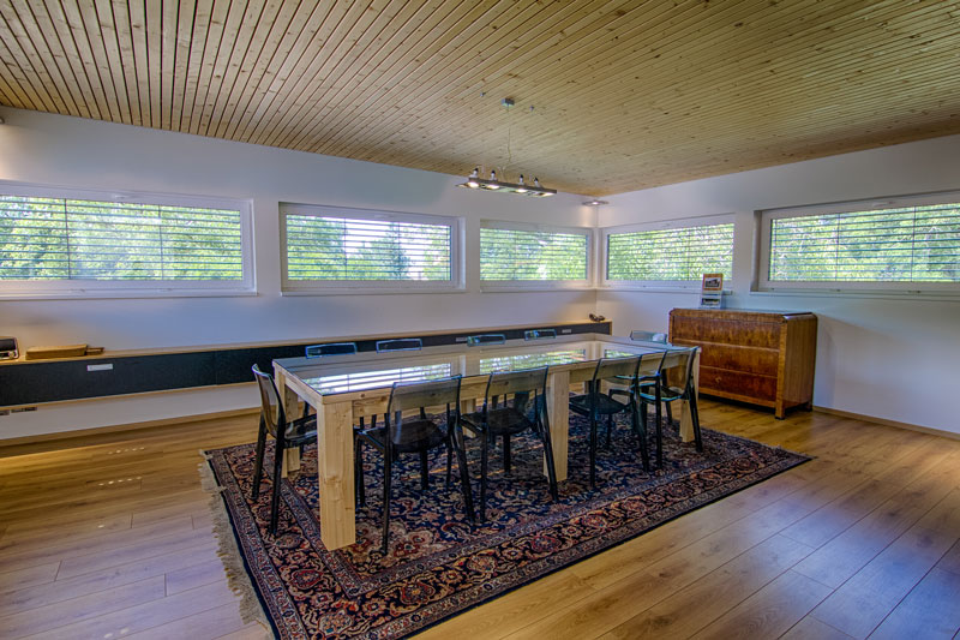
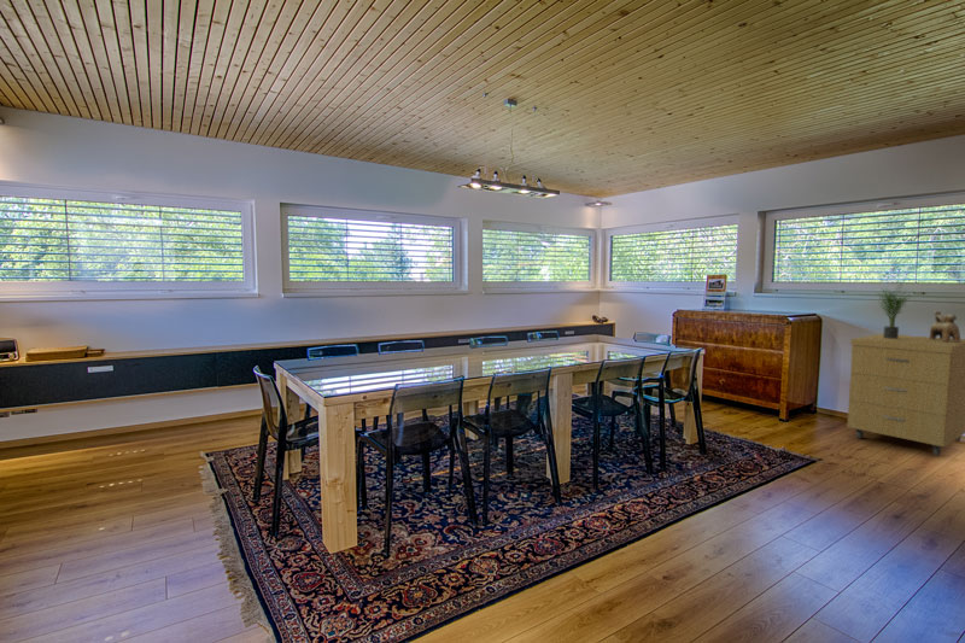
+ storage cabinet (910, 390)
+ ceramic vessel (944, 326)
+ potted plant (890, 309)
